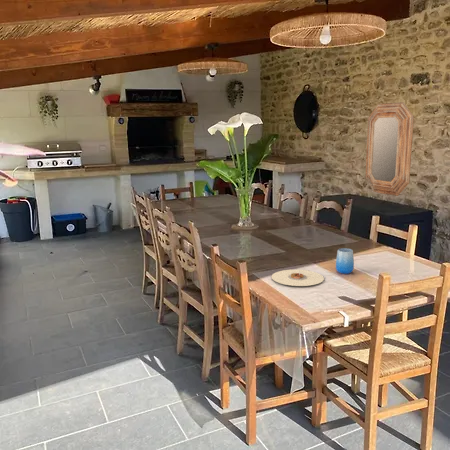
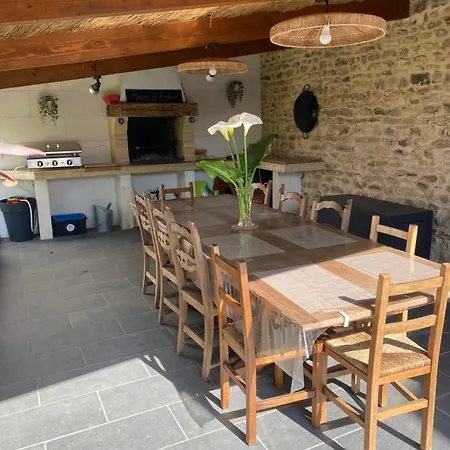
- cup (344, 261)
- home mirror (386, 149)
- plate (297, 275)
